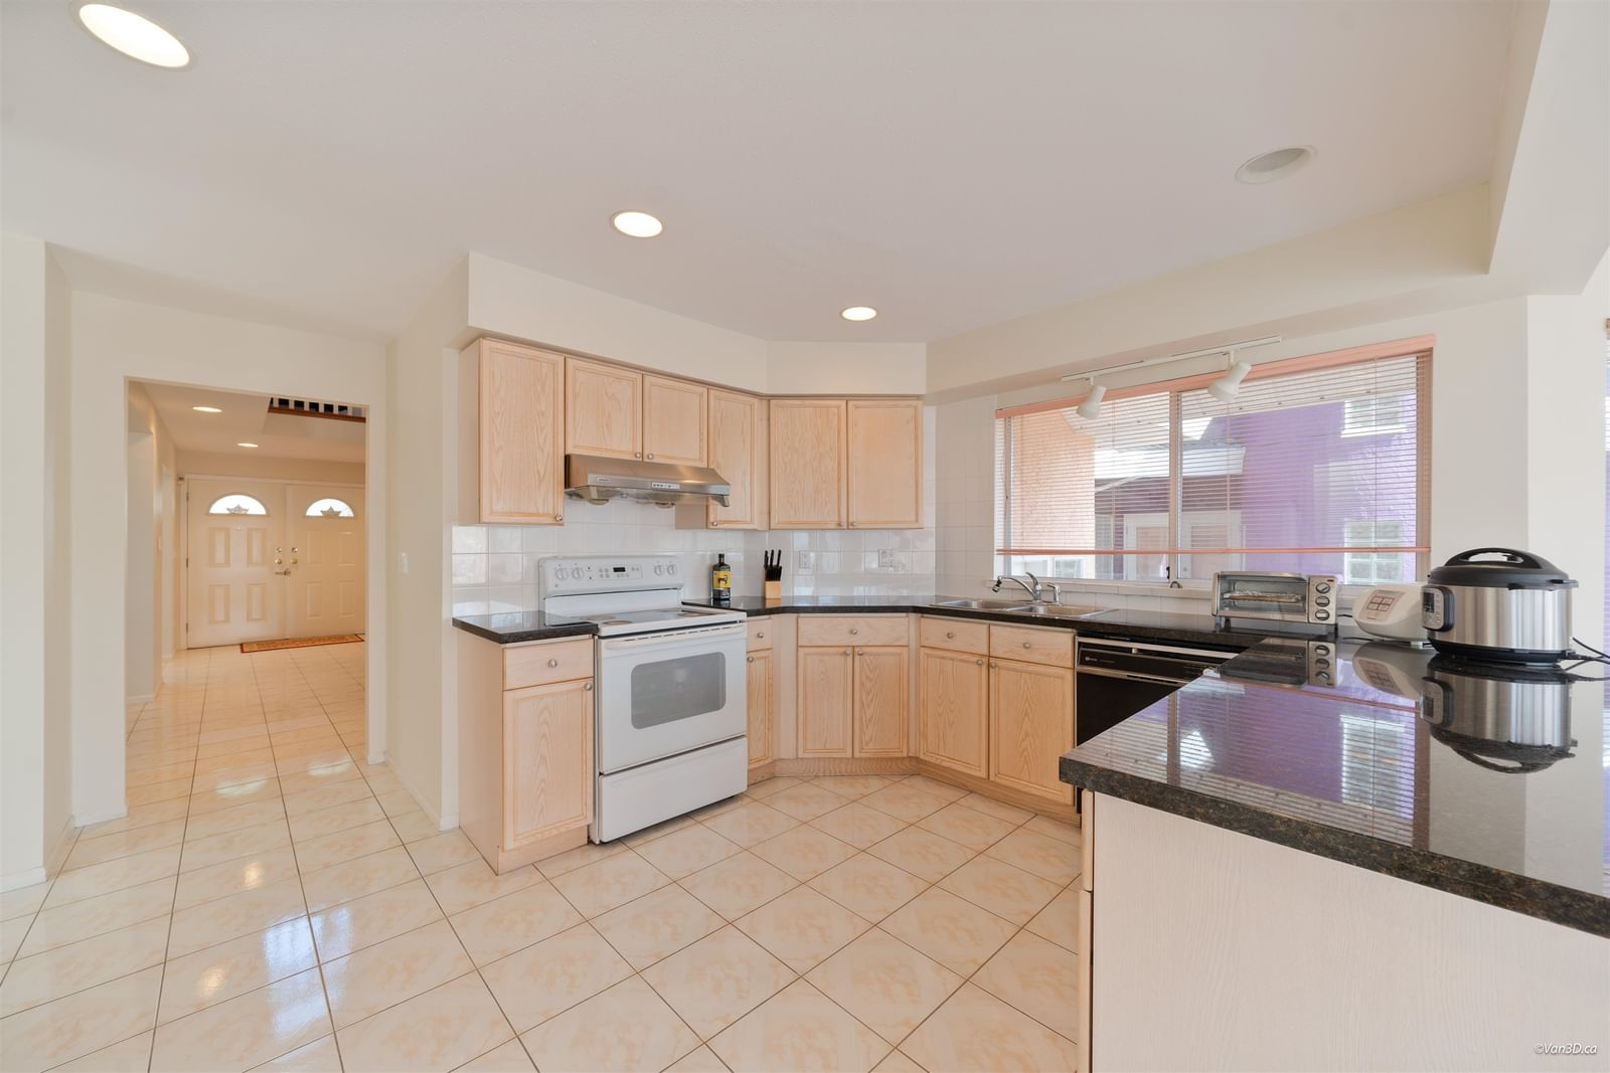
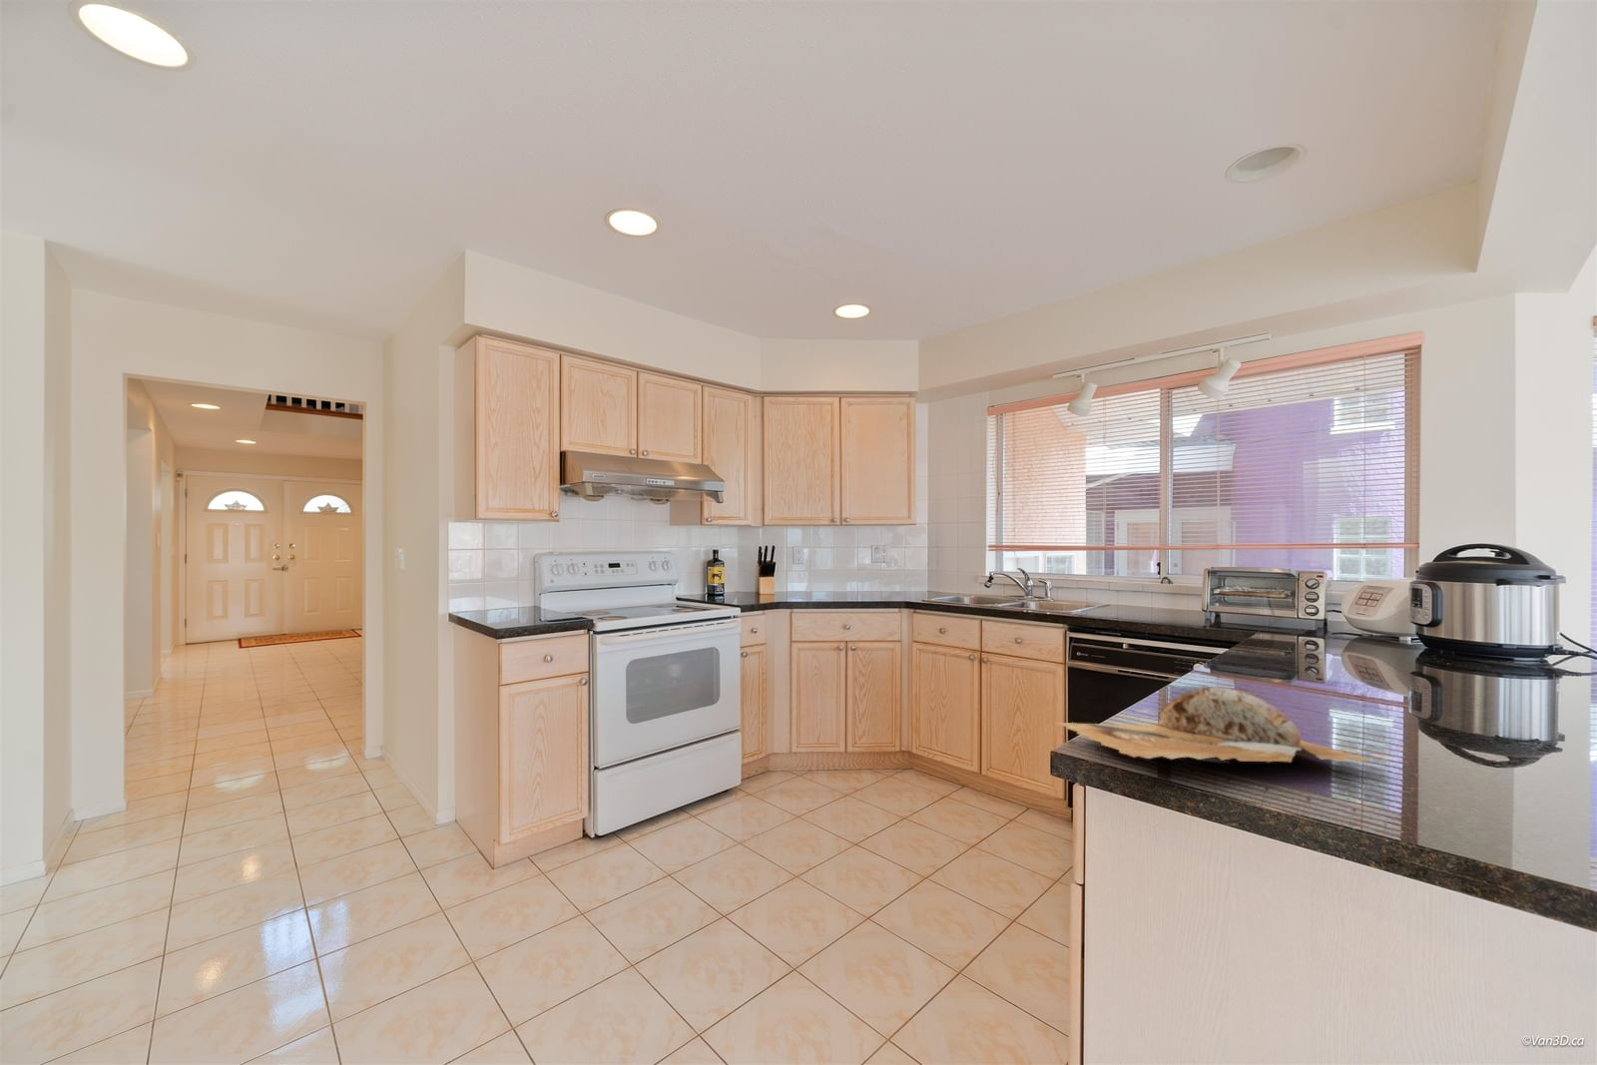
+ chopping board (1195, 720)
